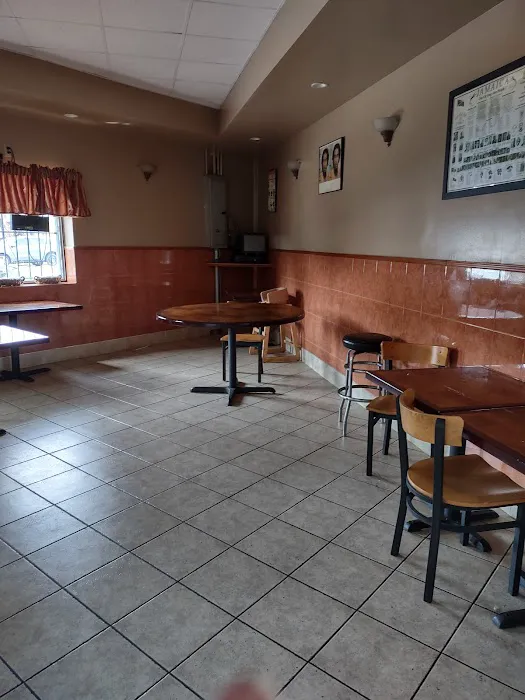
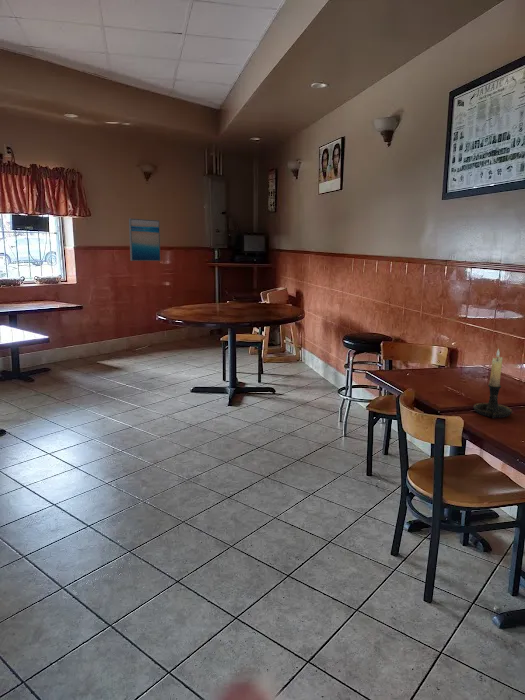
+ candle holder (495, 382)
+ wall art (145, 240)
